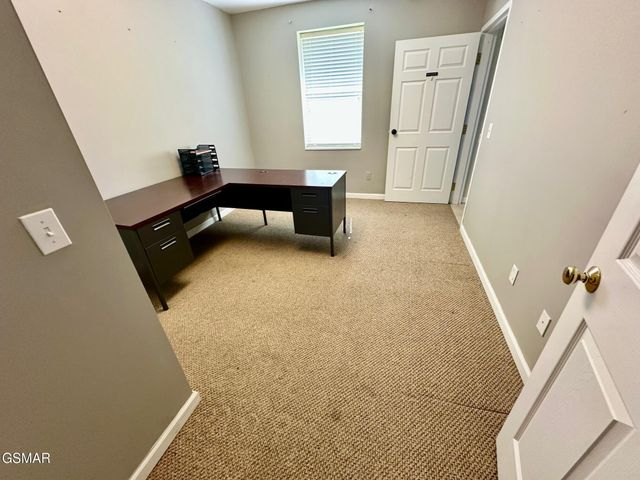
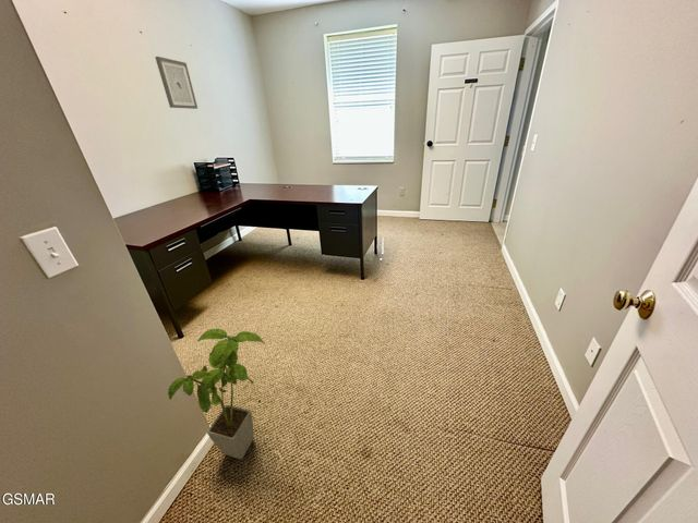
+ house plant (232, 391)
+ wall art (178, 84)
